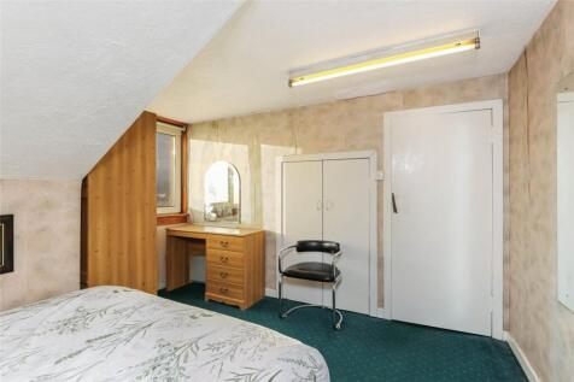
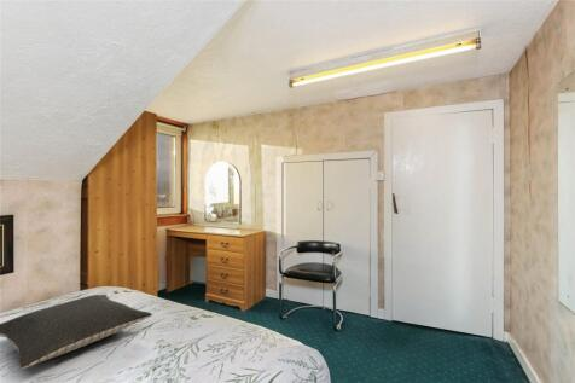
+ pillow (74, 321)
